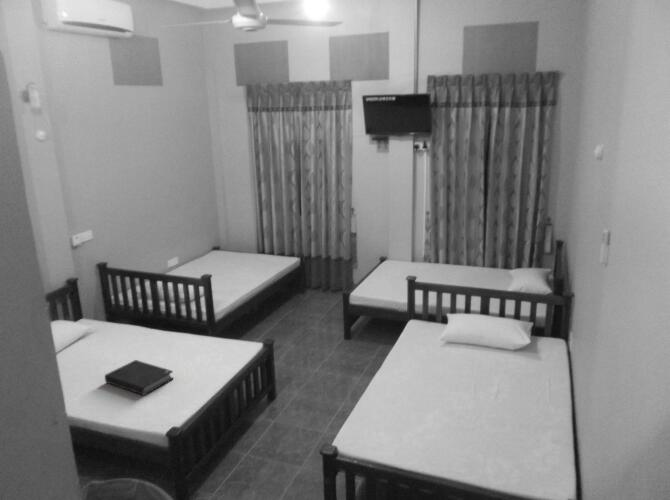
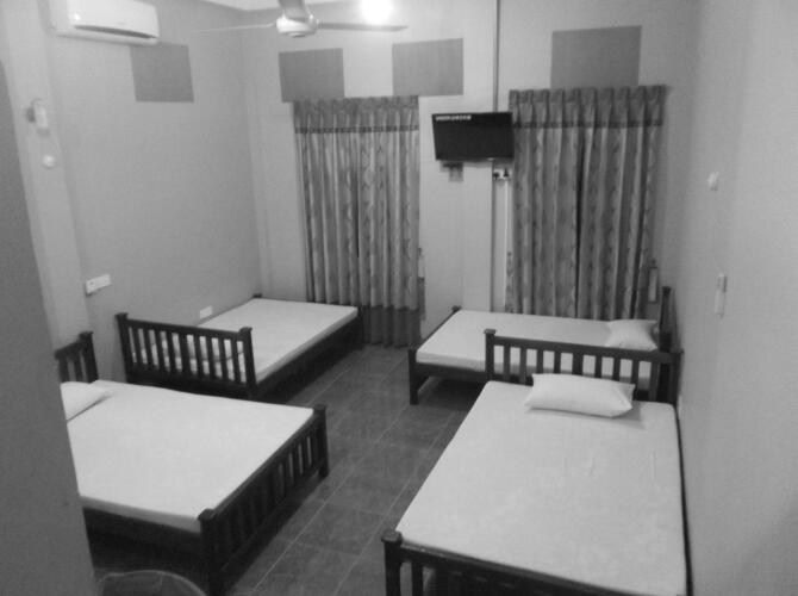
- book (139, 376)
